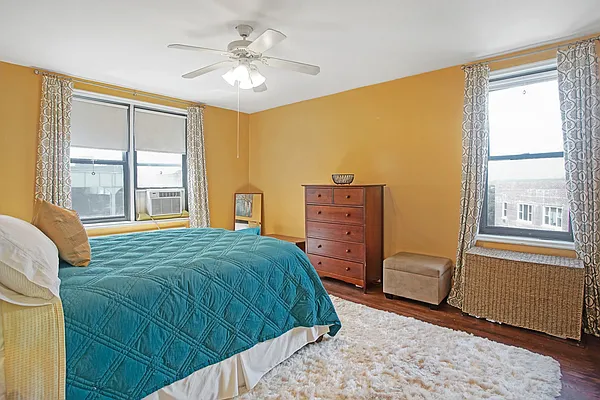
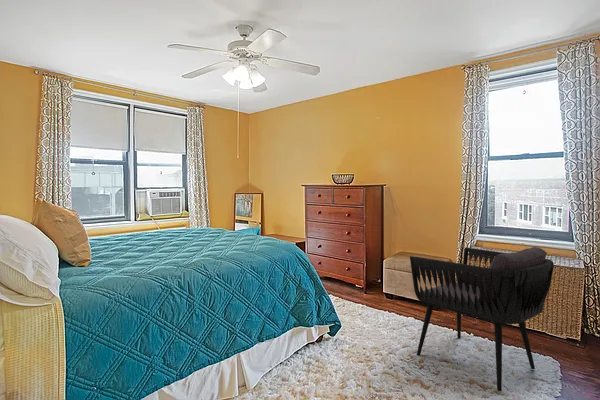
+ armchair (482, 305)
